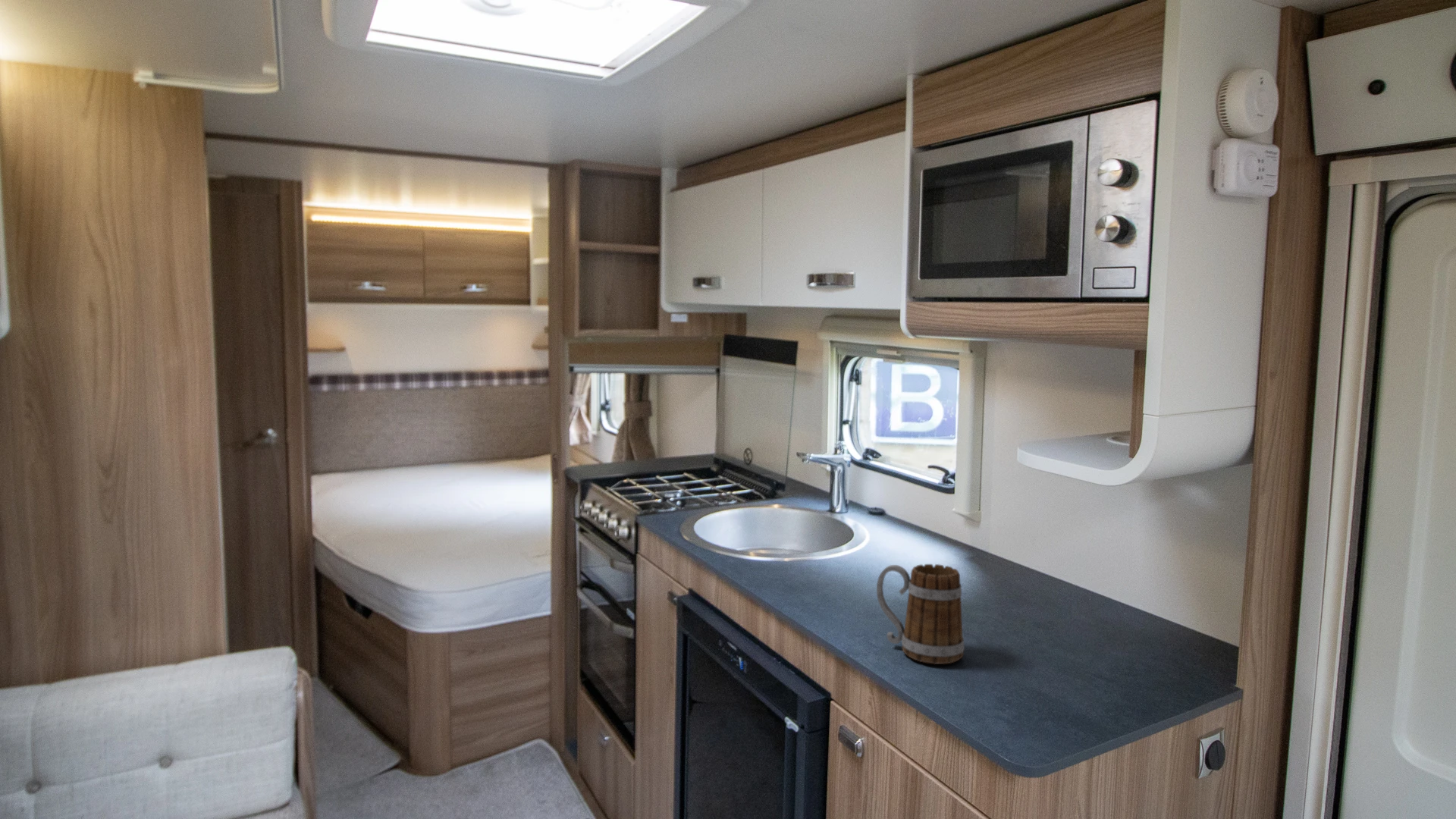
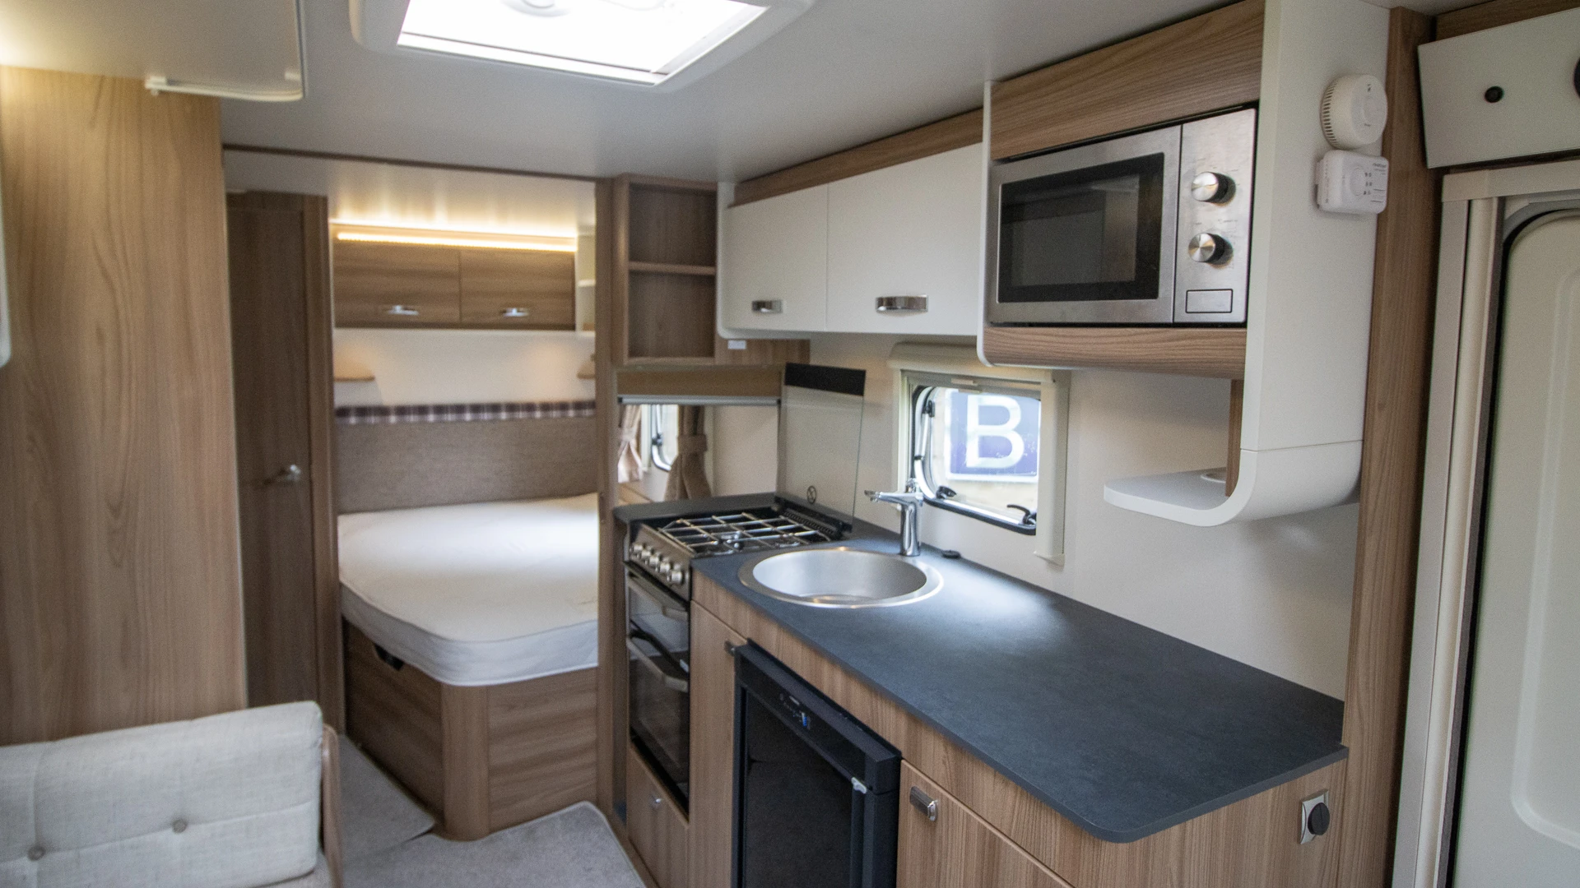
- mug (920, 610)
